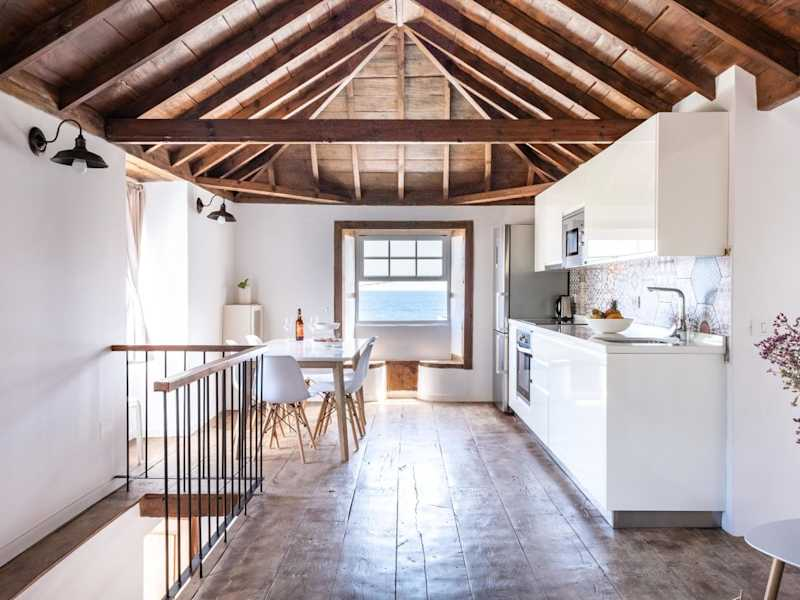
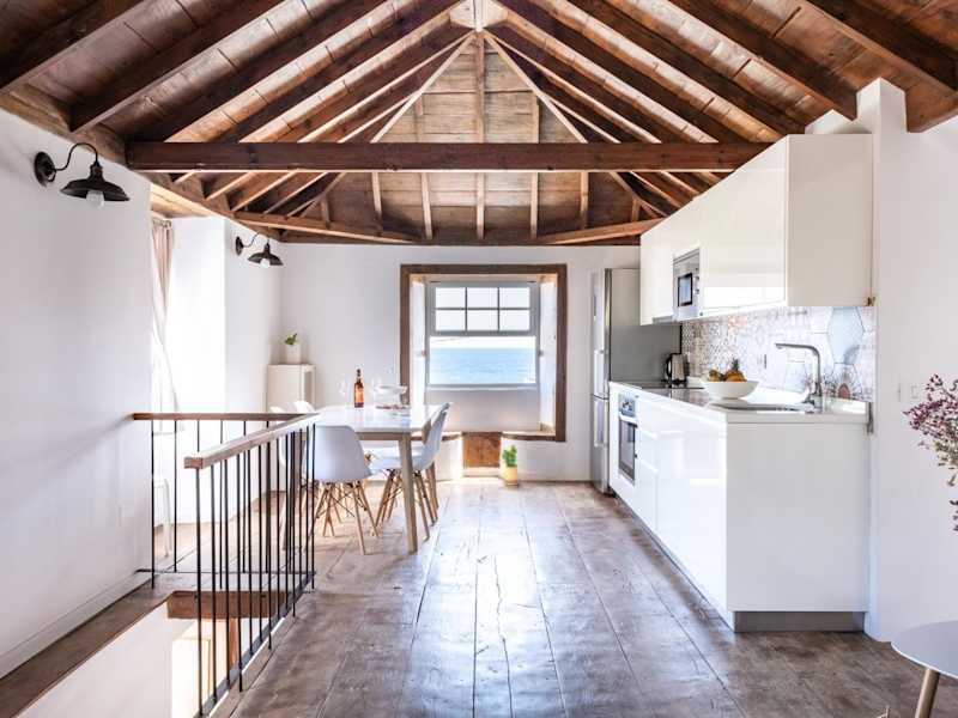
+ potted plant (509, 463)
